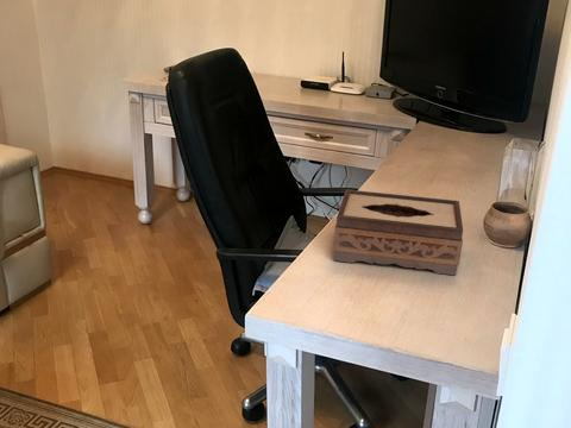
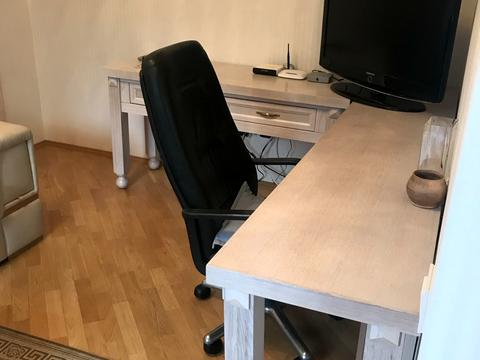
- tissue box (397, 229)
